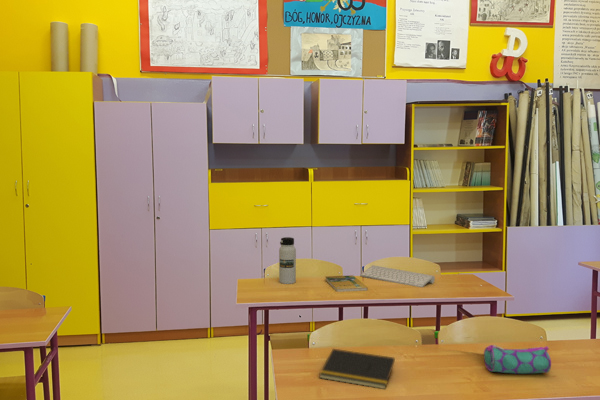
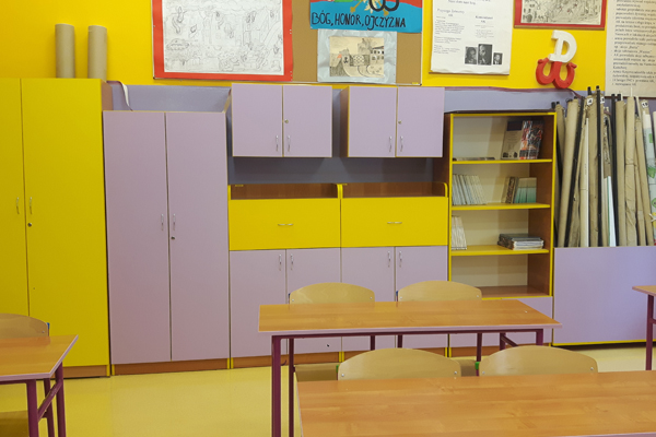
- notepad (357, 367)
- water bottle (287, 260)
- keyboard (396, 275)
- pencil case (517, 358)
- booklet (345, 283)
